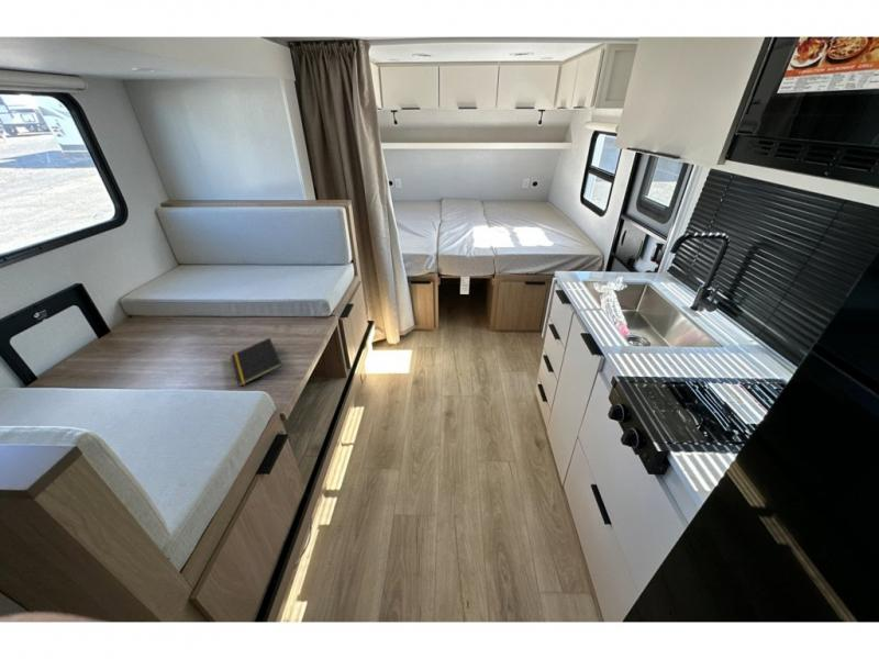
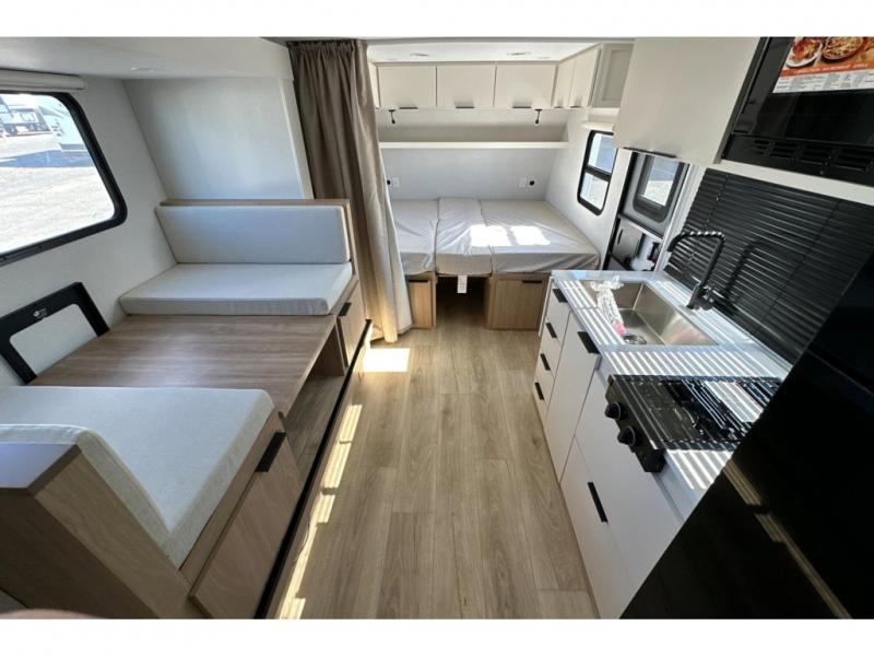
- notepad (255, 359)
